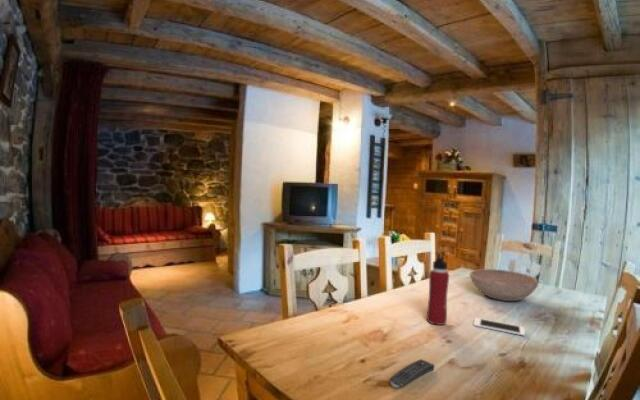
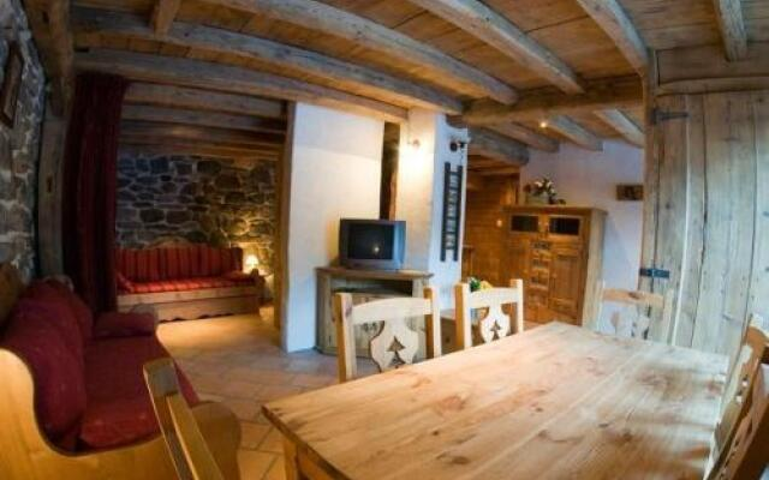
- bowl (502, 286)
- cell phone (498, 326)
- remote control (411, 373)
- water bottle (438, 287)
